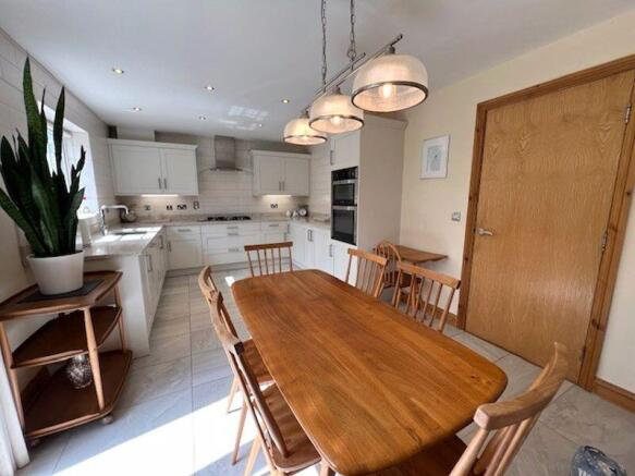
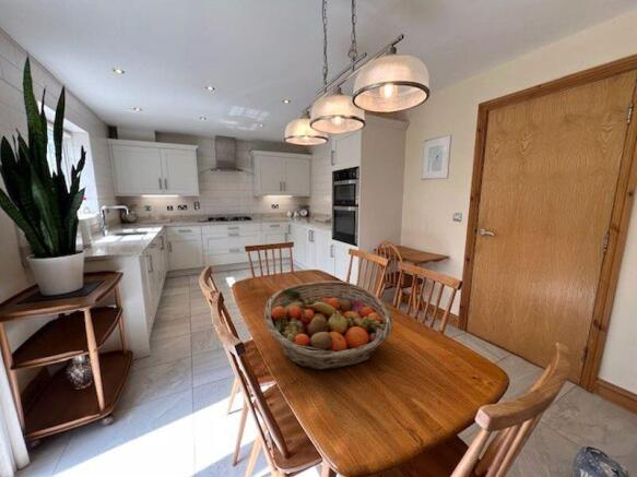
+ fruit basket (328, 320)
